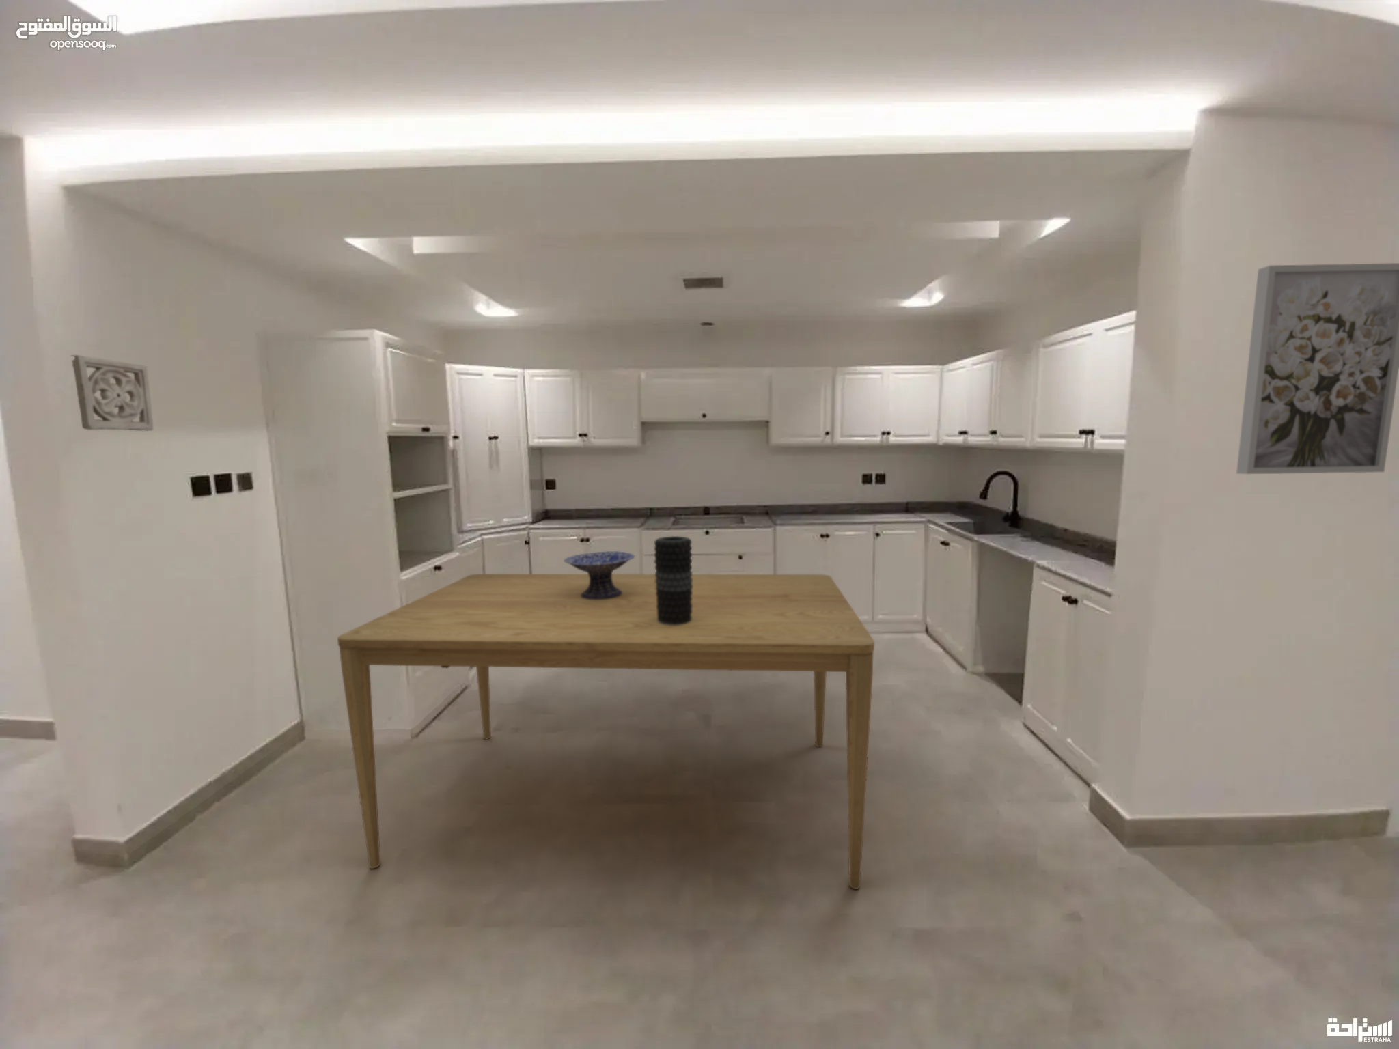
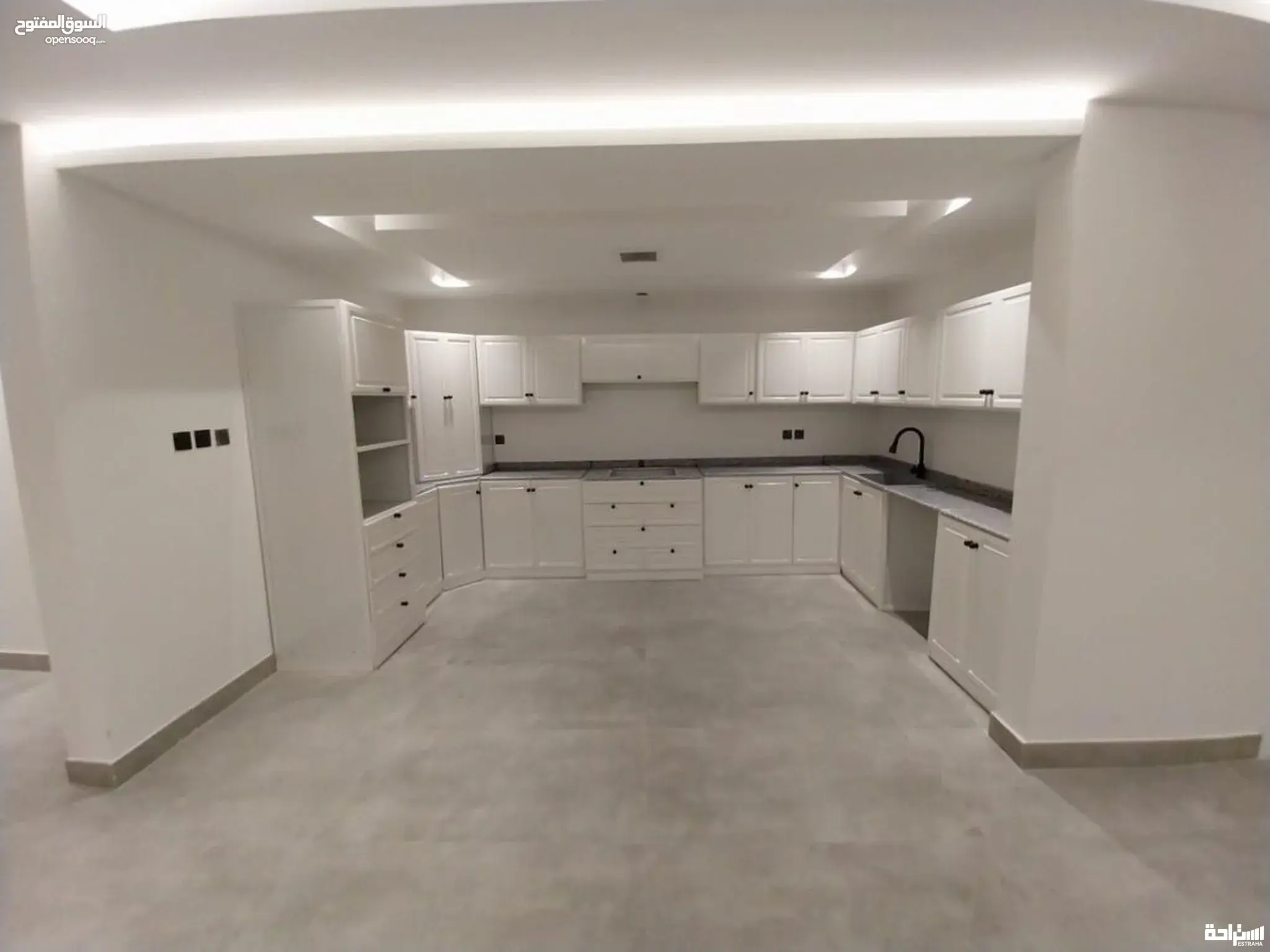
- dining table (629, 668)
- decorative bowl (599, 575)
- vase (673, 578)
- wall art (1322, 371)
- wall ornament (116, 396)
